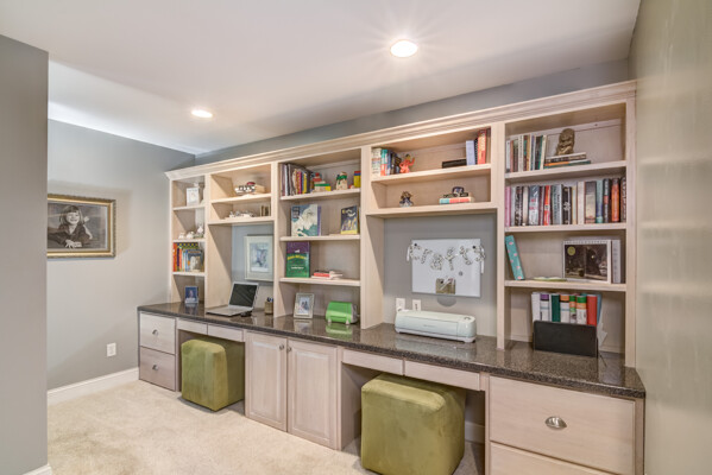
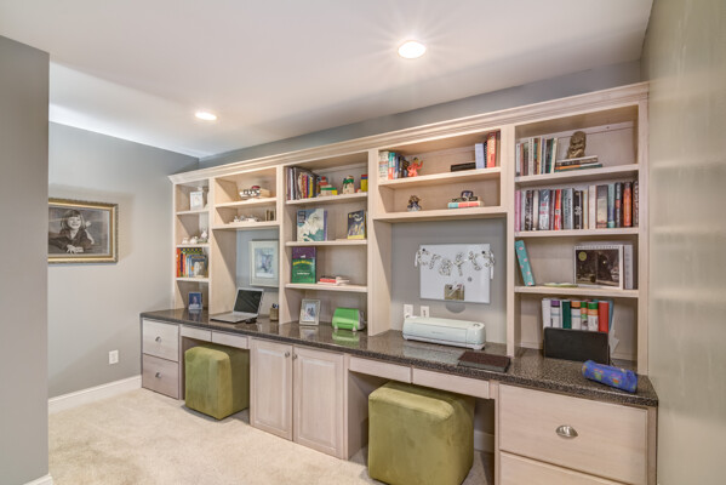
+ pencil case (608, 373)
+ notebook (484, 360)
